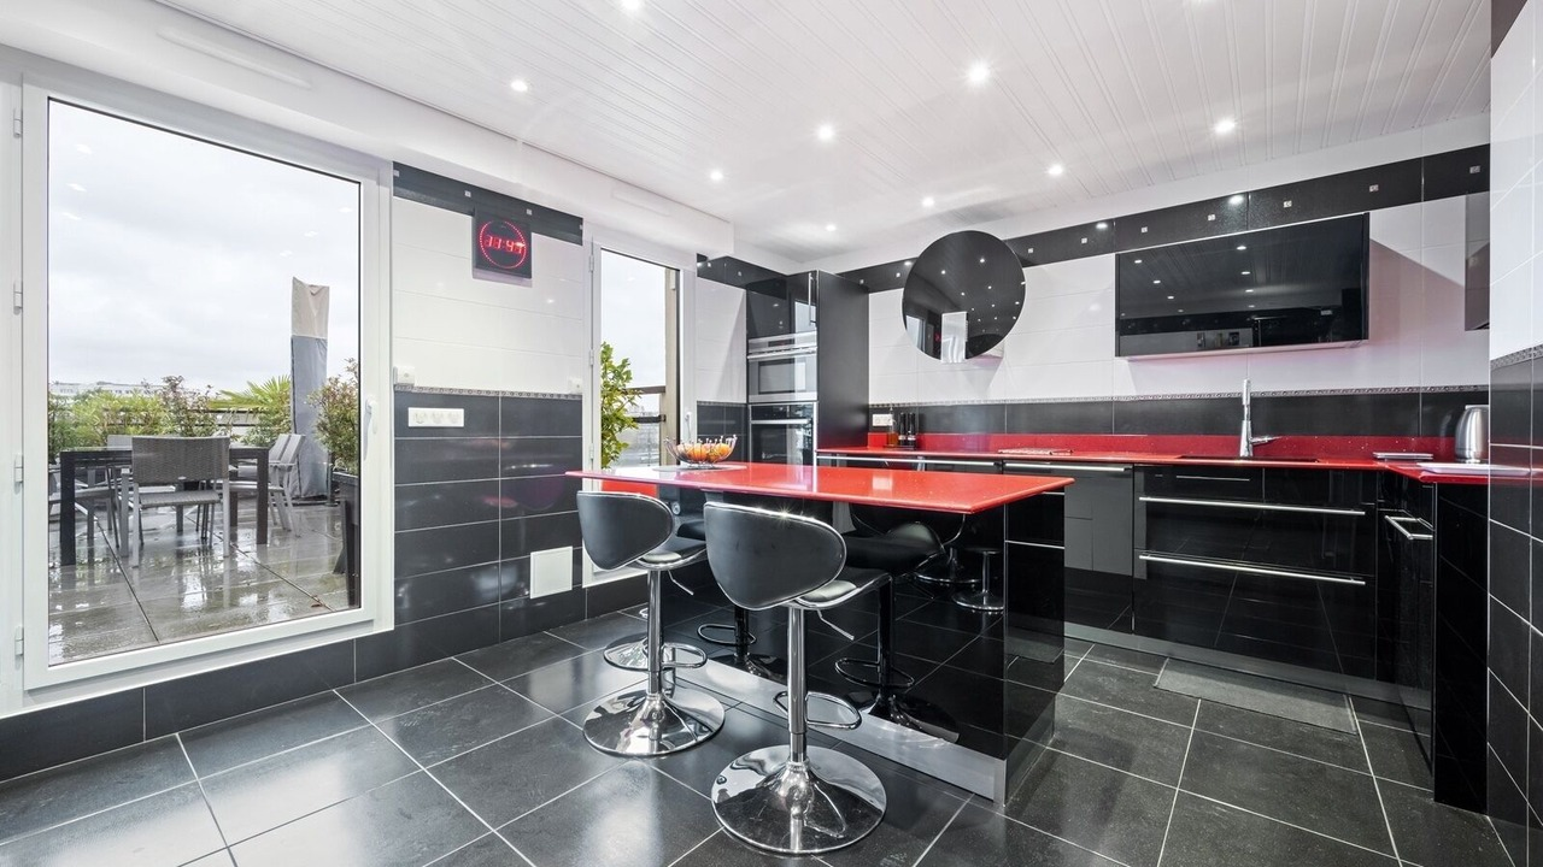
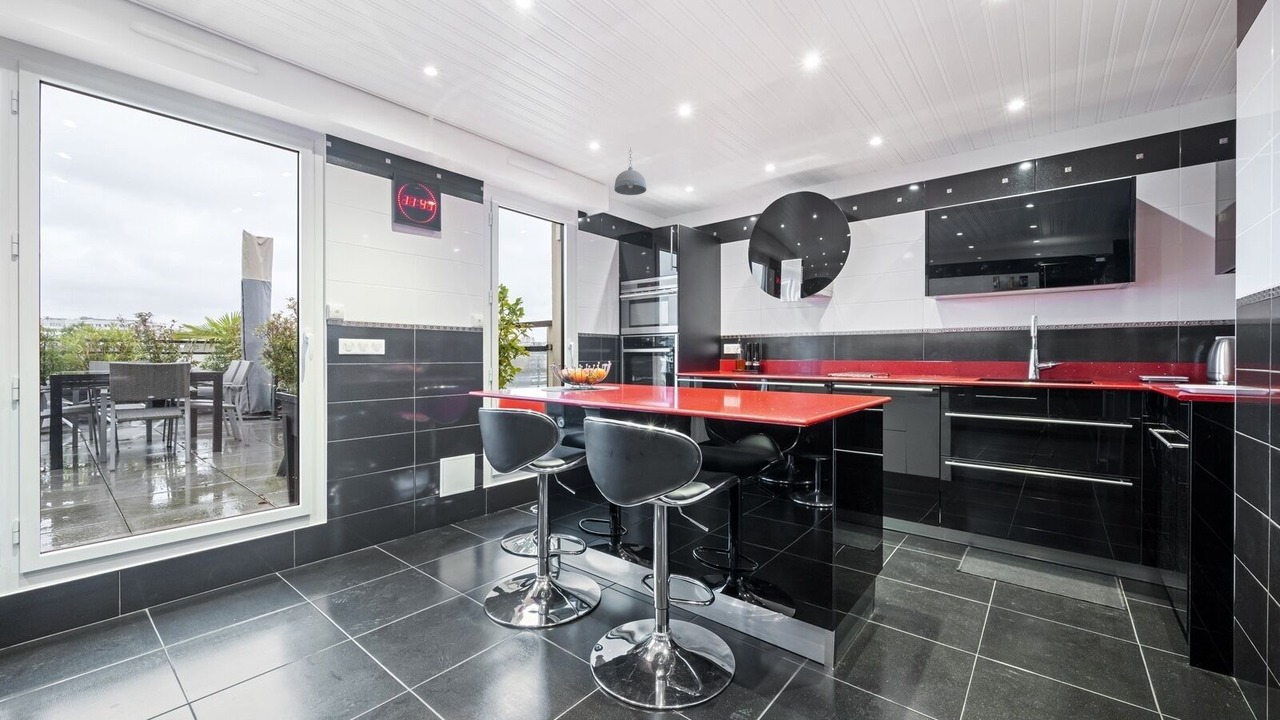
+ pendant light (630, 168)
